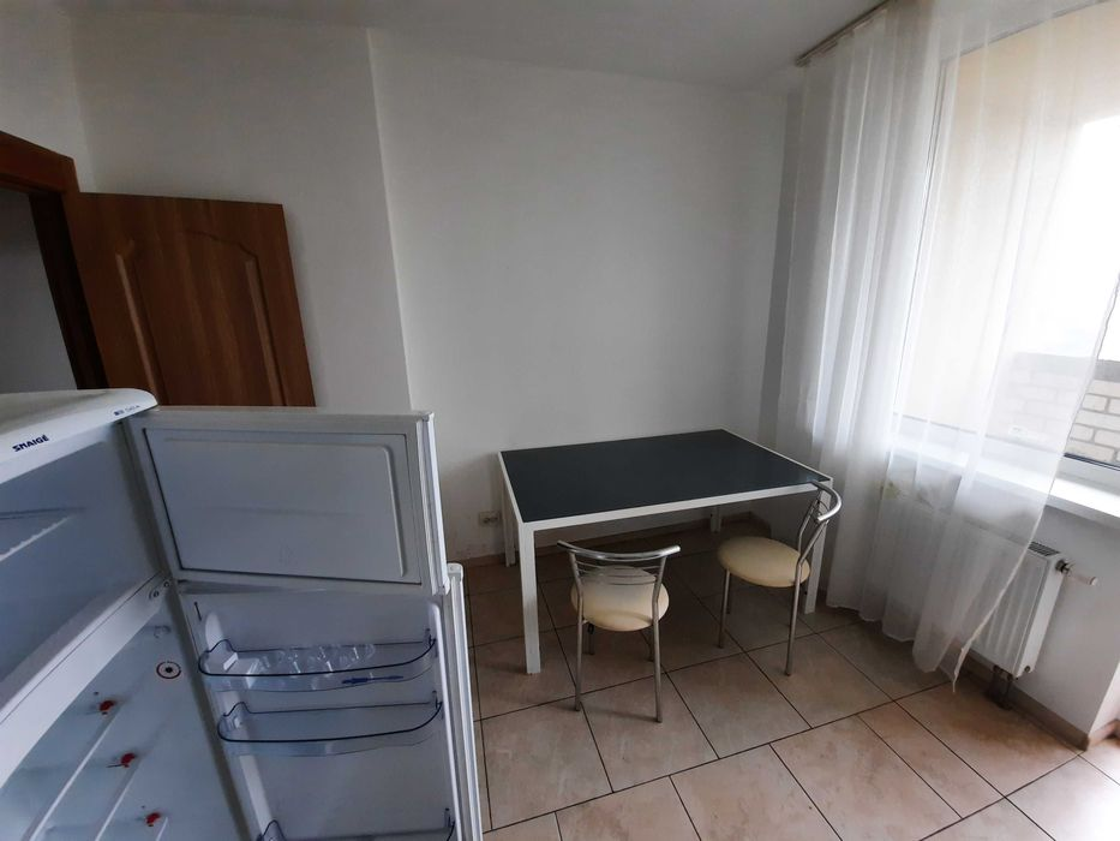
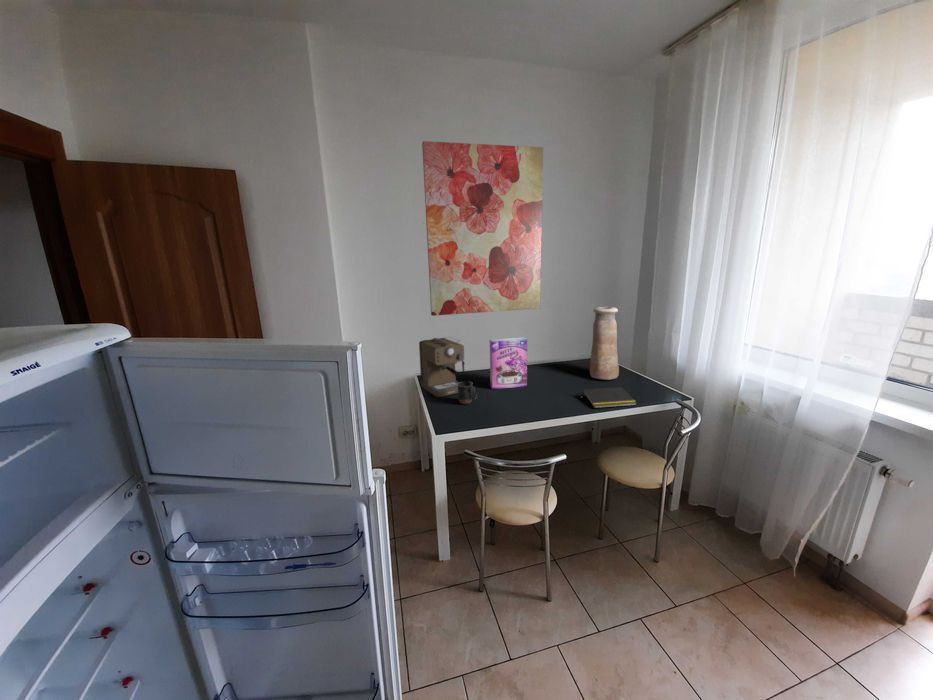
+ mug (467, 392)
+ notepad (608, 397)
+ cereal box (508, 362)
+ coffee maker (445, 365)
+ vase (605, 343)
+ wall art (486, 232)
